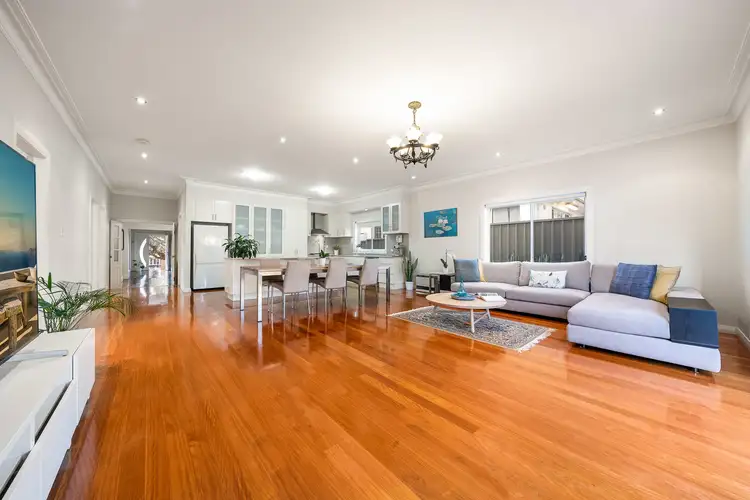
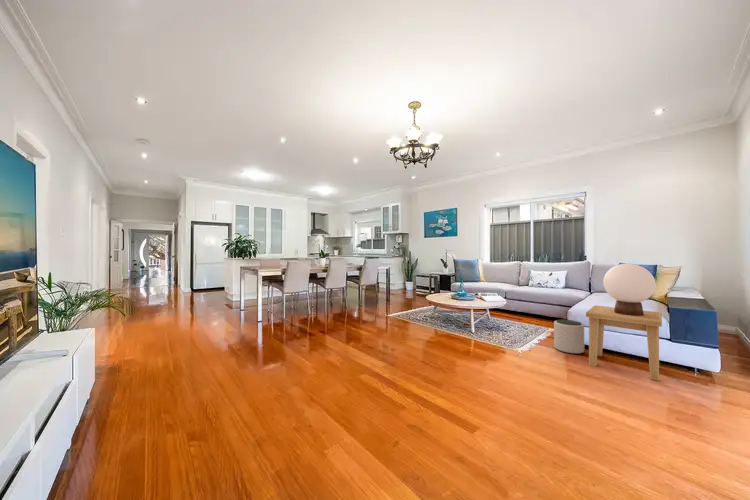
+ plant pot (568, 336)
+ side table (626, 328)
+ table lamp (628, 288)
